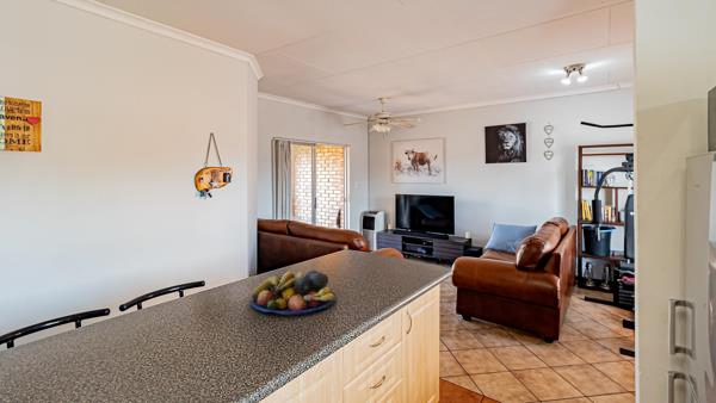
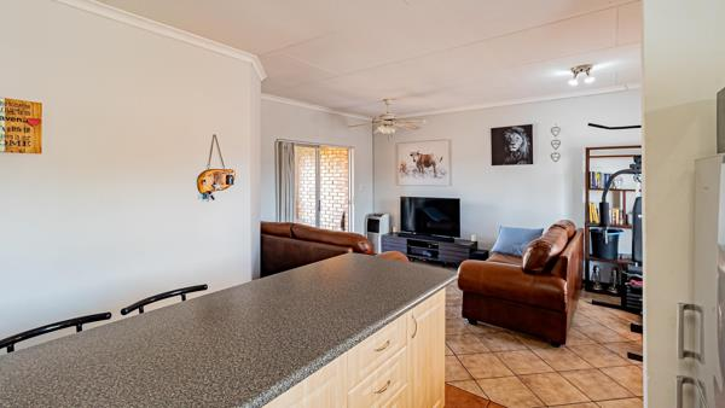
- fruit bowl (294, 285)
